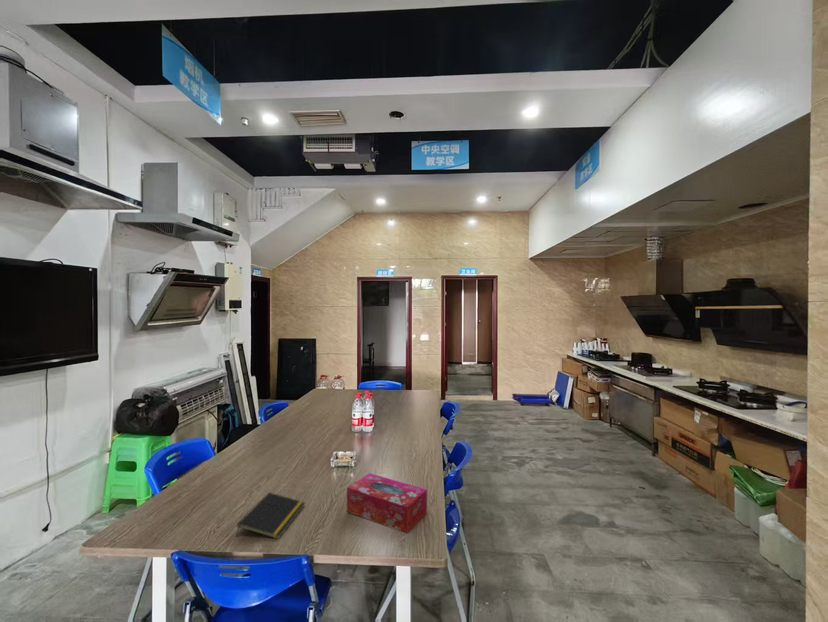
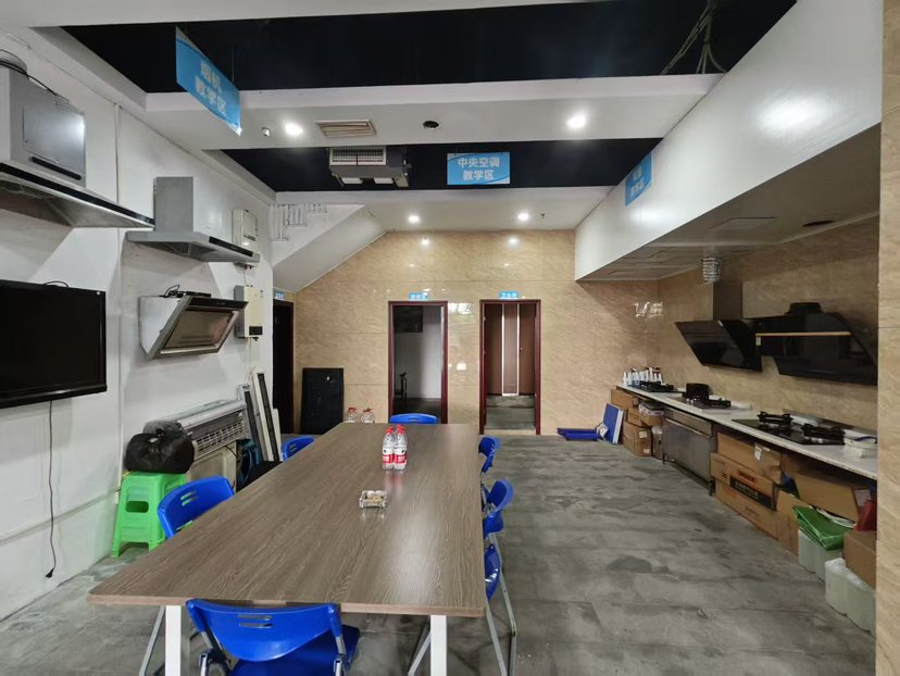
- notepad (273, 513)
- tissue box (386, 500)
